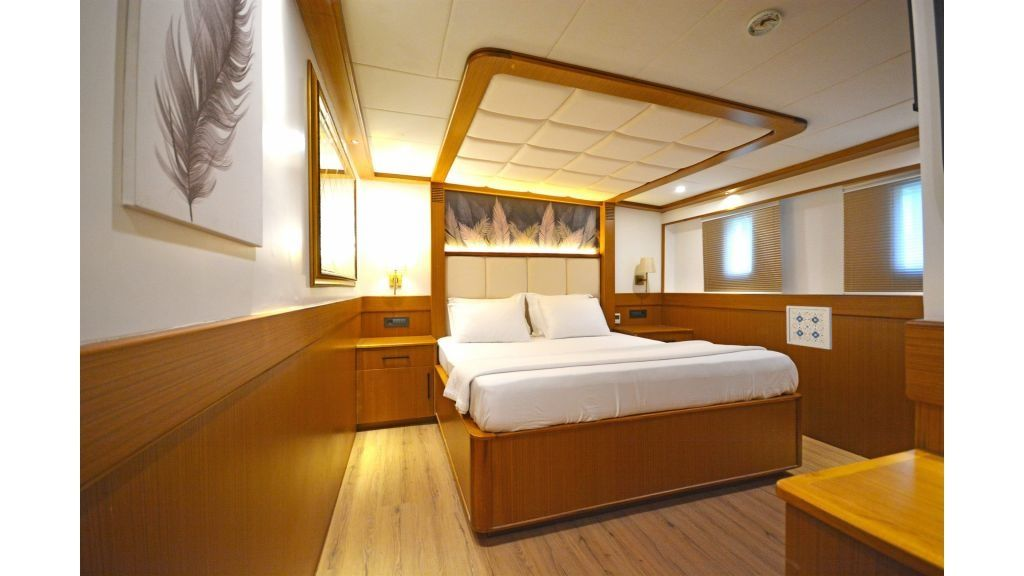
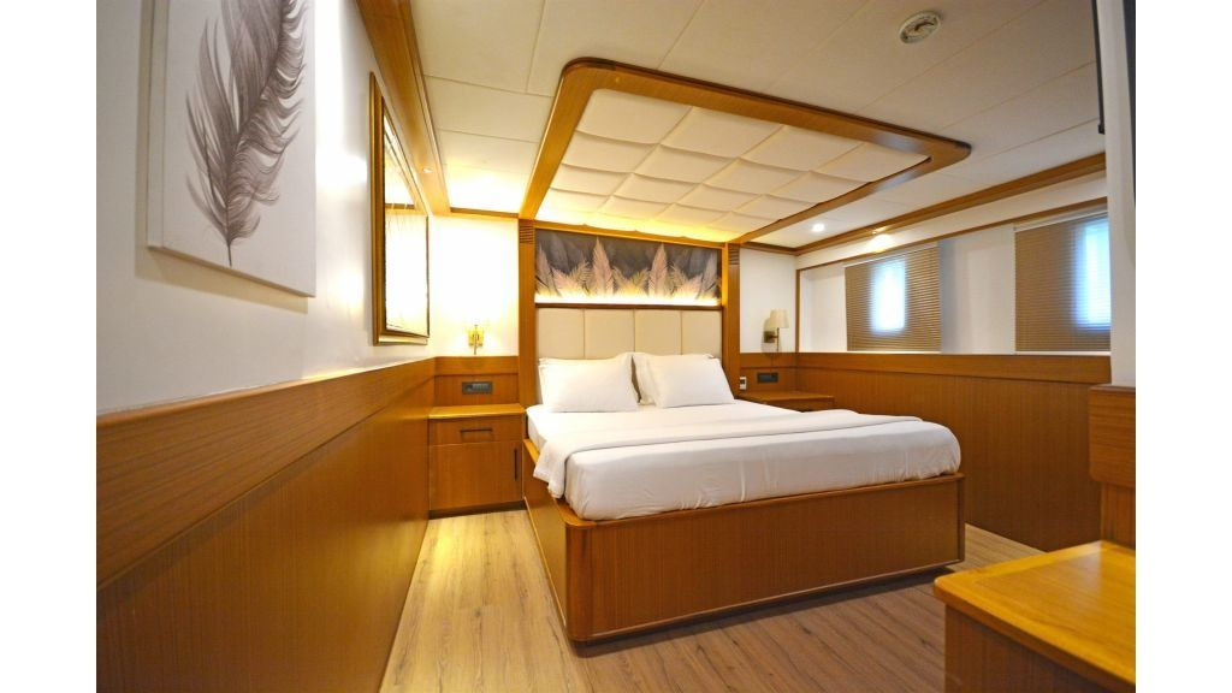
- wall art (807, 326)
